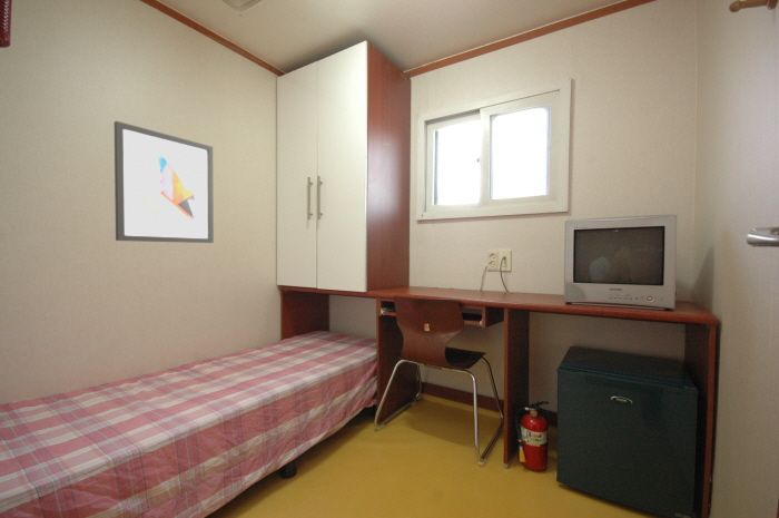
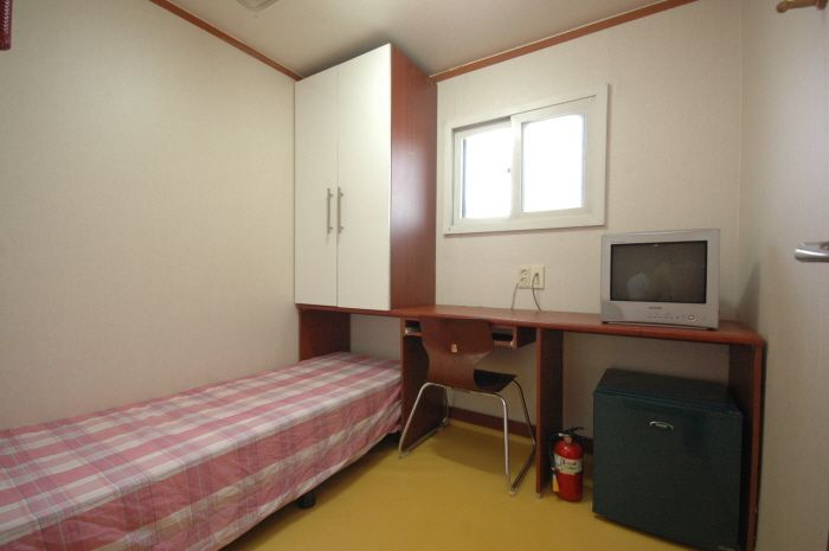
- wall art (169, 188)
